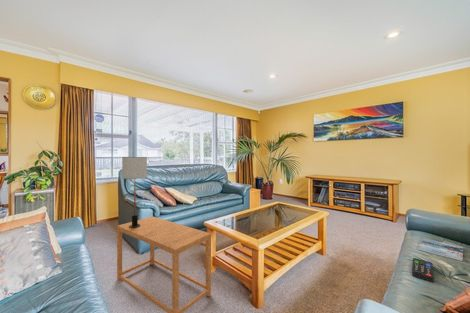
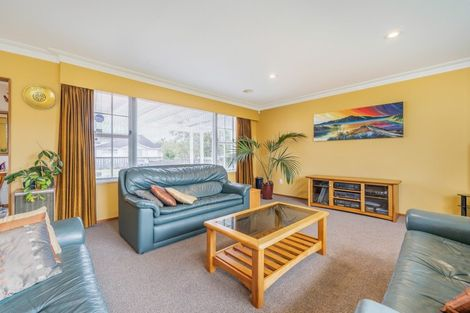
- side table (159, 261)
- table lamp (134, 191)
- remote control (422, 268)
- magazine (440, 248)
